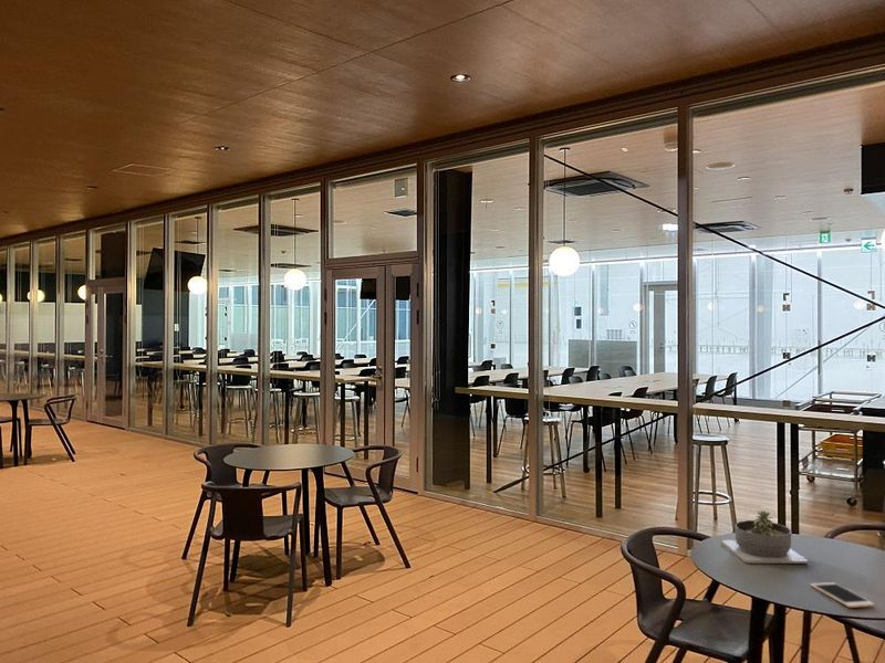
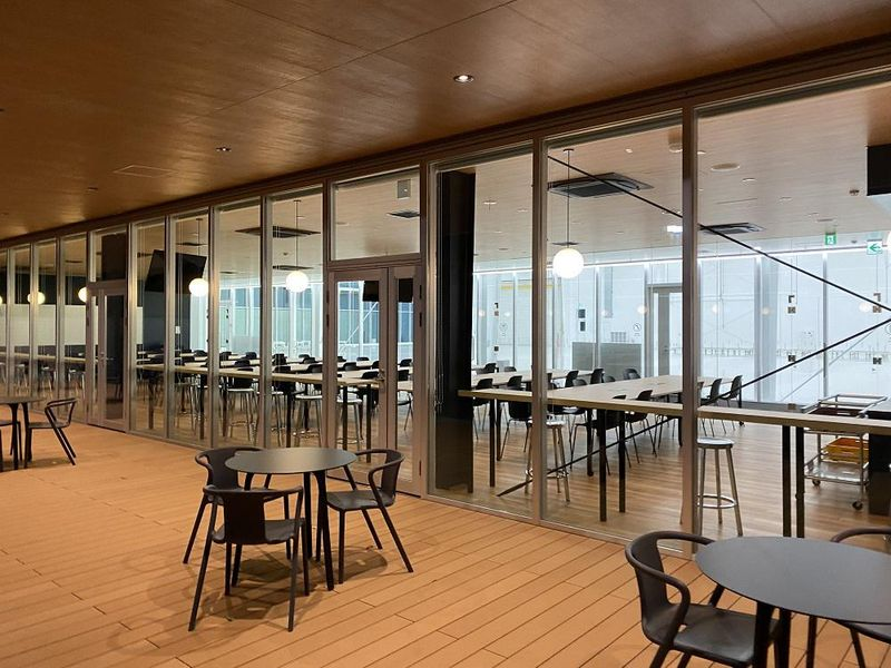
- cell phone (841, 594)
- succulent planter (762, 530)
